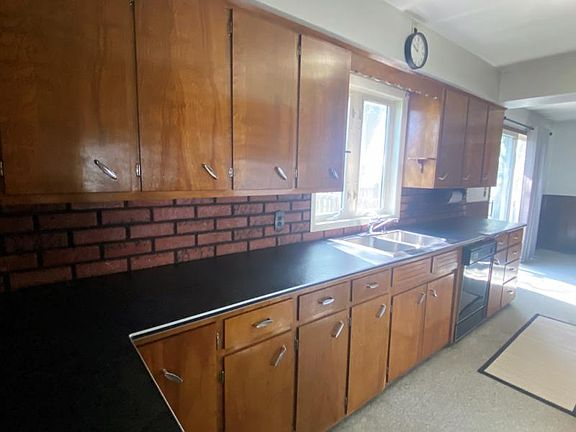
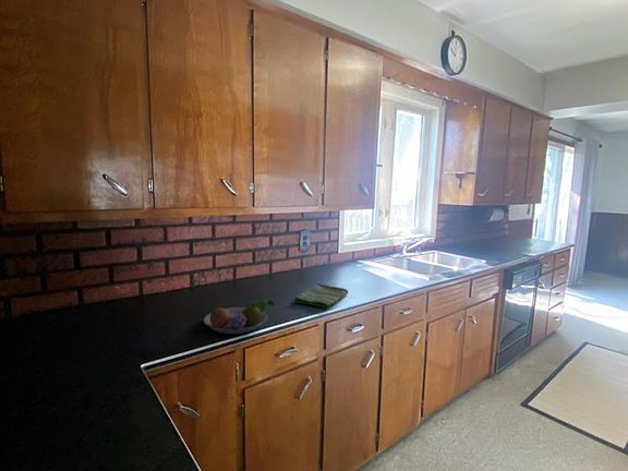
+ dish towel (322, 294)
+ fruit bowl (239, 311)
